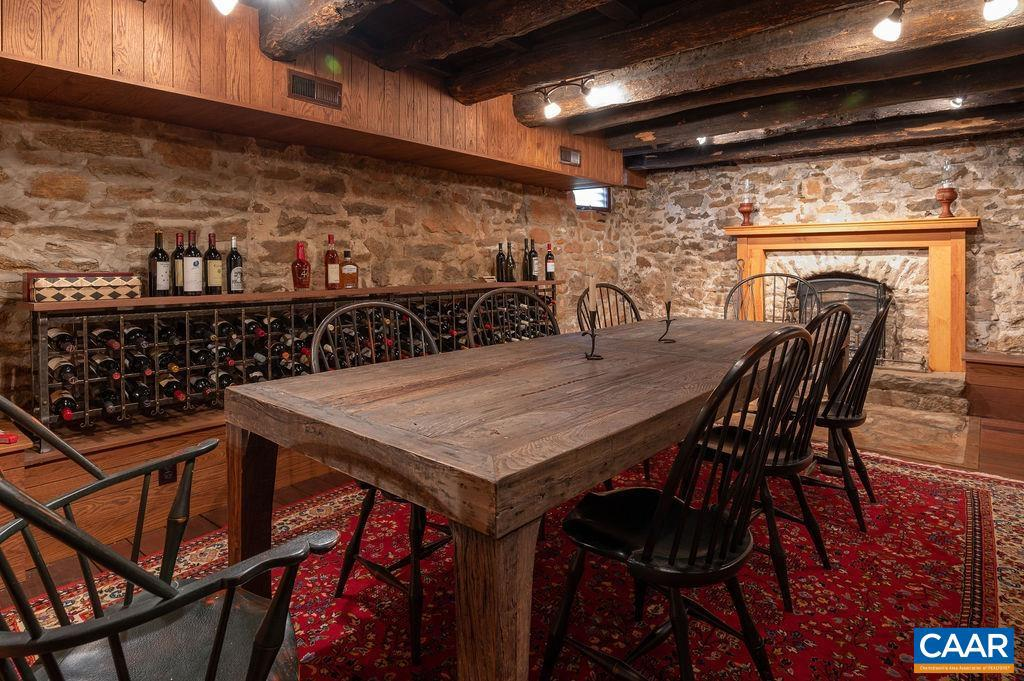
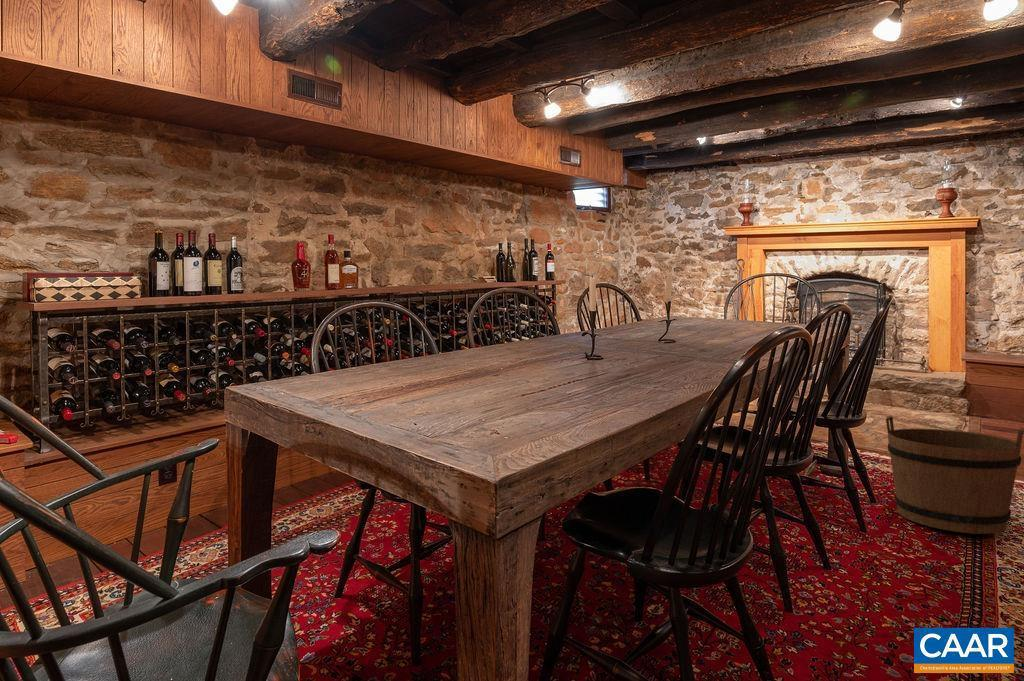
+ bucket (950, 471)
